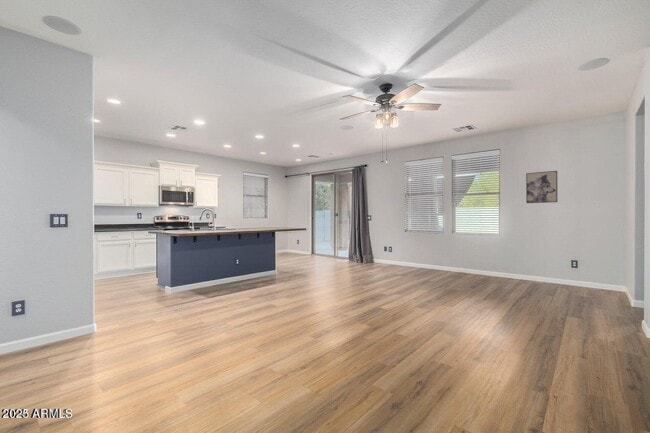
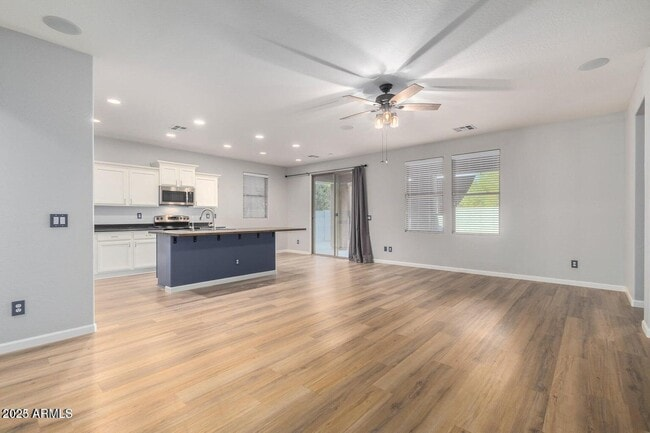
- wall art (541, 187)
